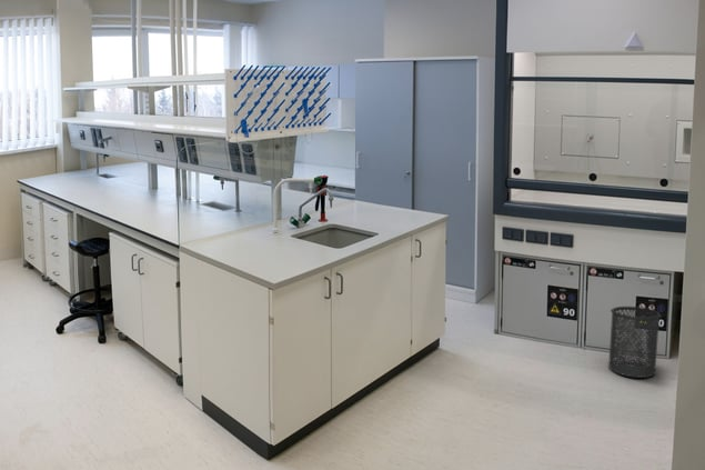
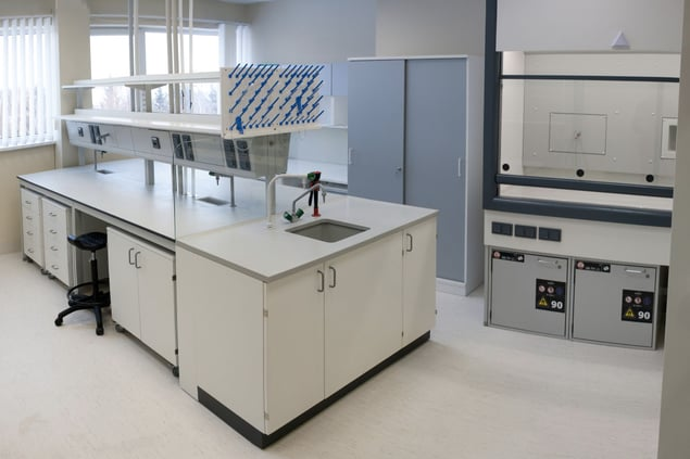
- trash can (633, 340)
